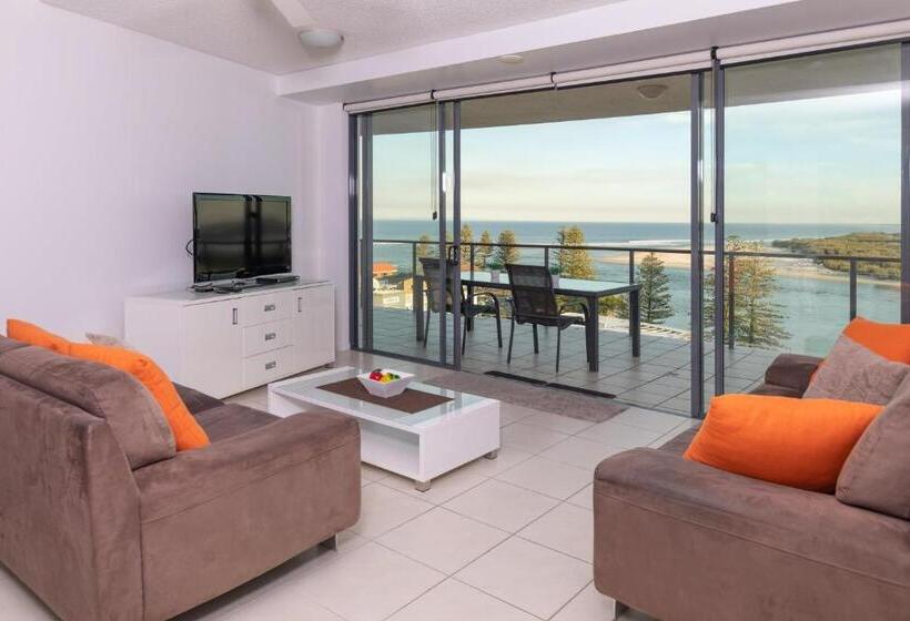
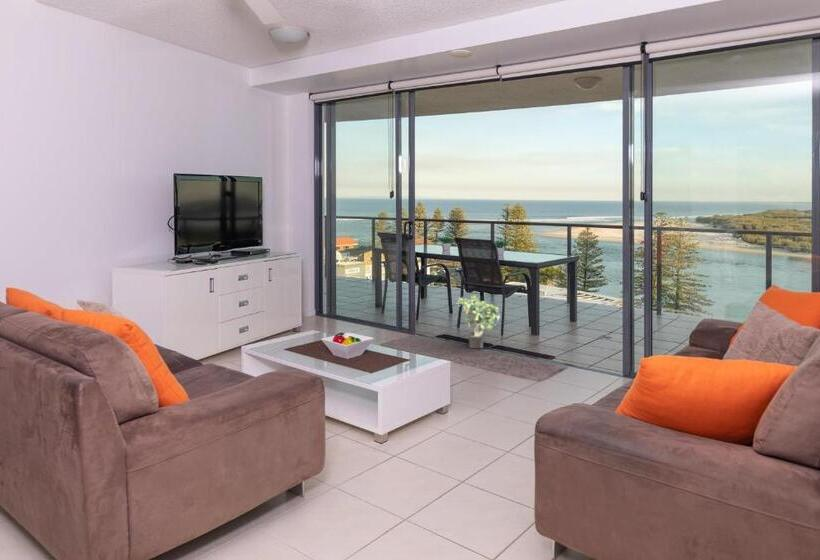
+ potted plant (475, 321)
